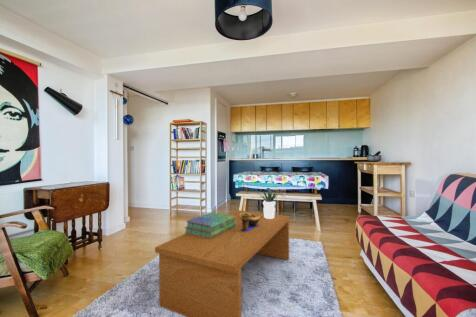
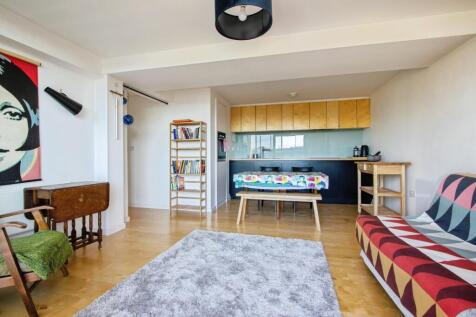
- stack of books (211, 223)
- decorative bowl (249, 219)
- potted plant (269, 203)
- coffee table (236, 253)
